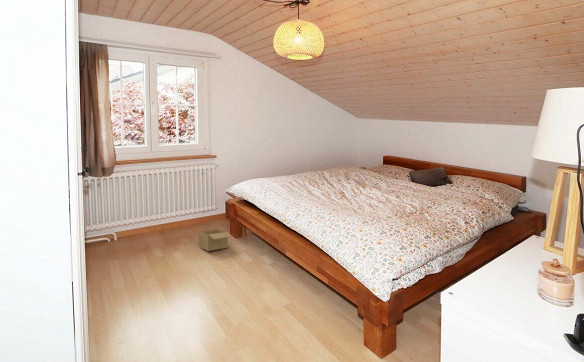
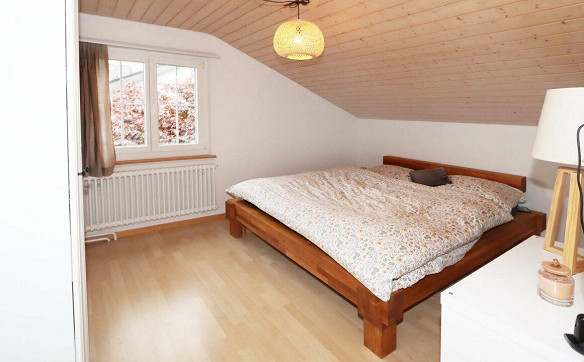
- cardboard box (213, 239)
